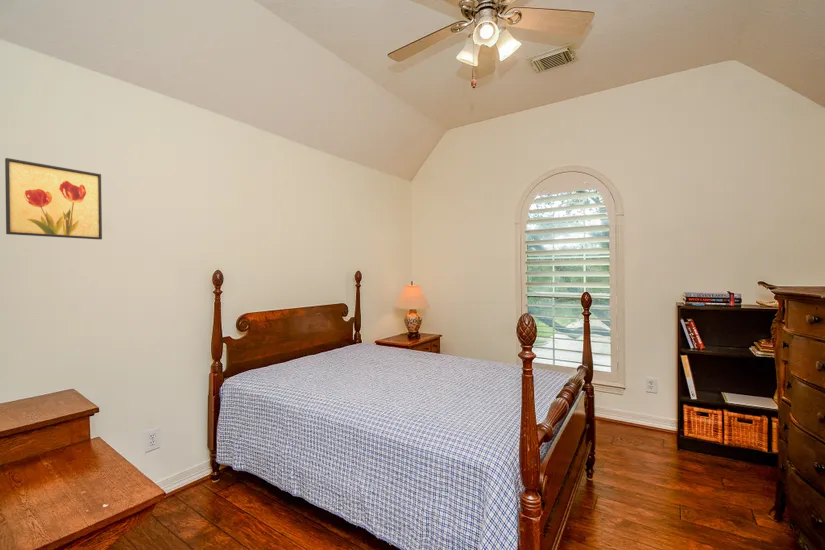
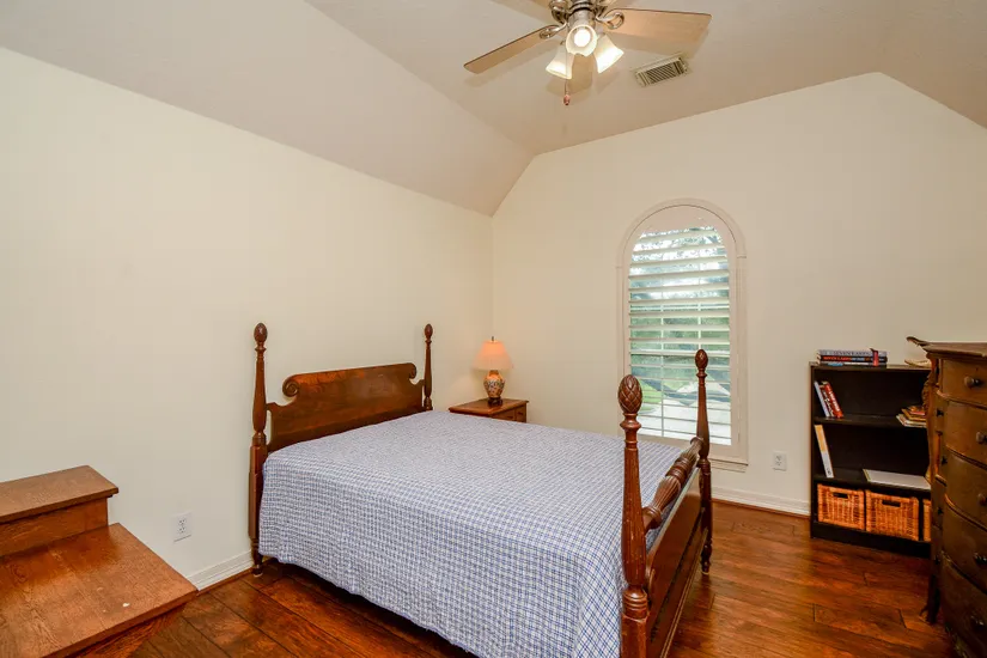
- wall art (56, 202)
